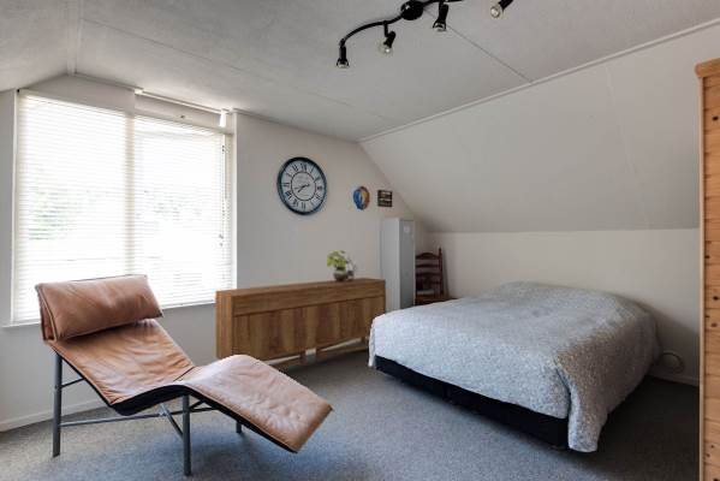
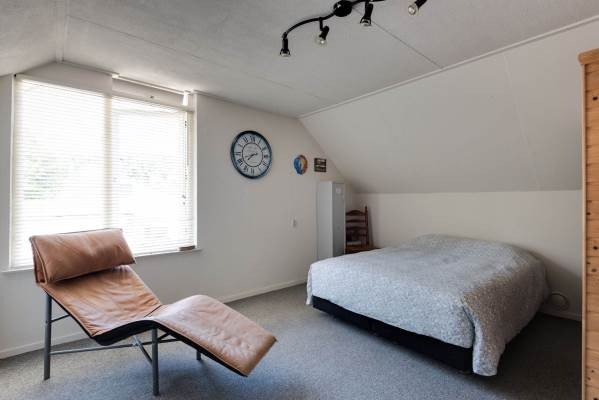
- sideboard (310, 323)
- potted plant (341, 266)
